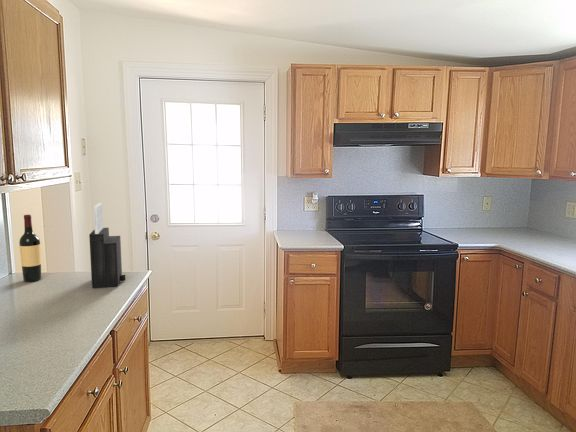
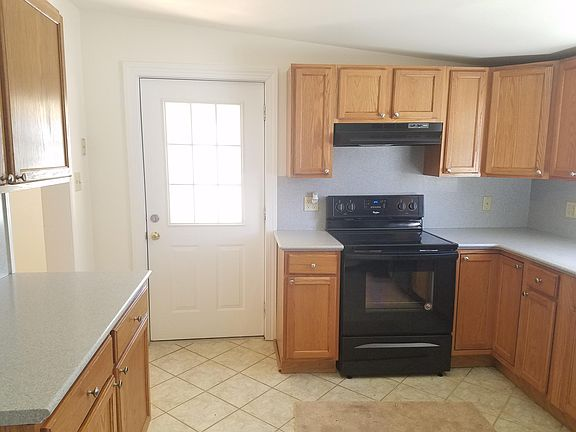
- wine bottle (30, 247)
- knife block (108, 243)
